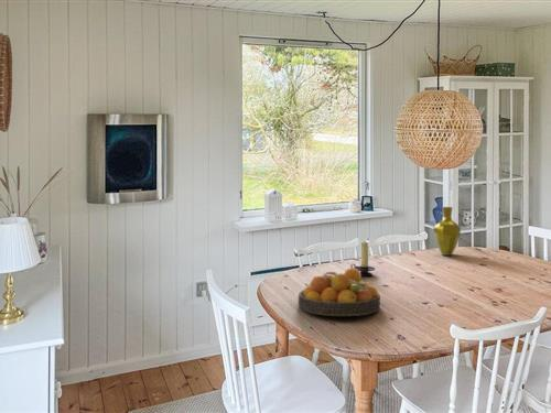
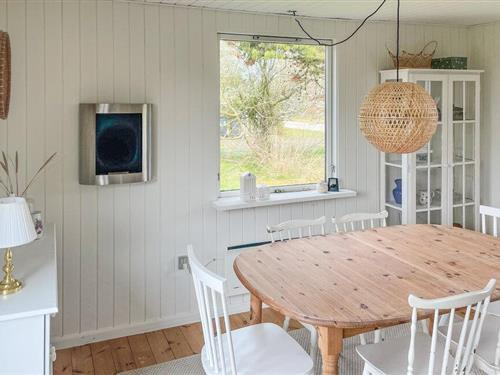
- vase (446, 230)
- candle holder (361, 257)
- fruit bowl (338, 289)
